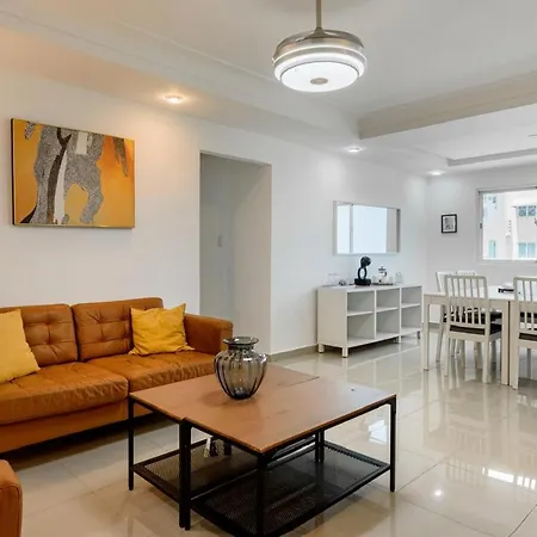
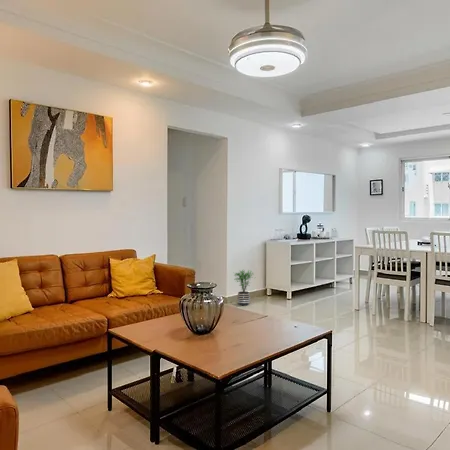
+ potted plant (243, 287)
